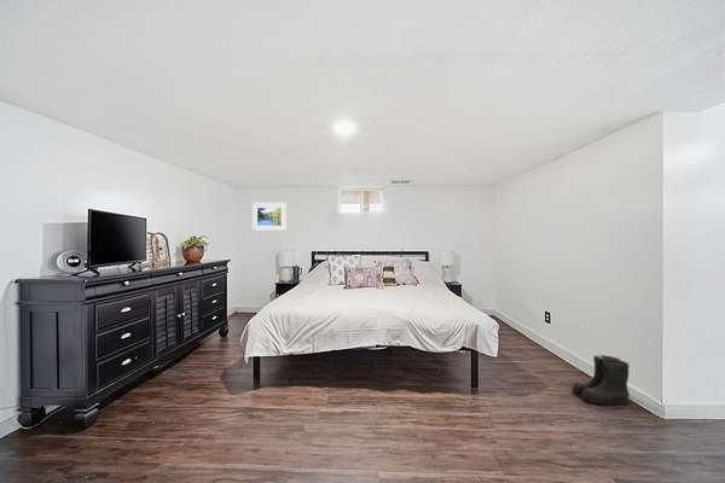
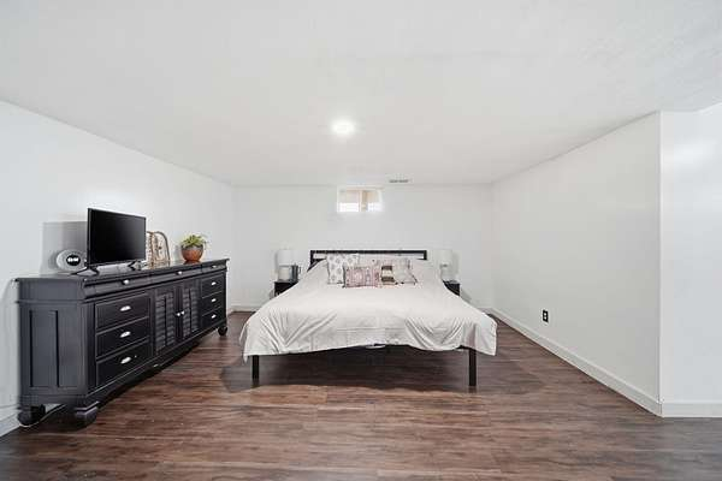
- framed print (269, 216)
- boots (599, 378)
